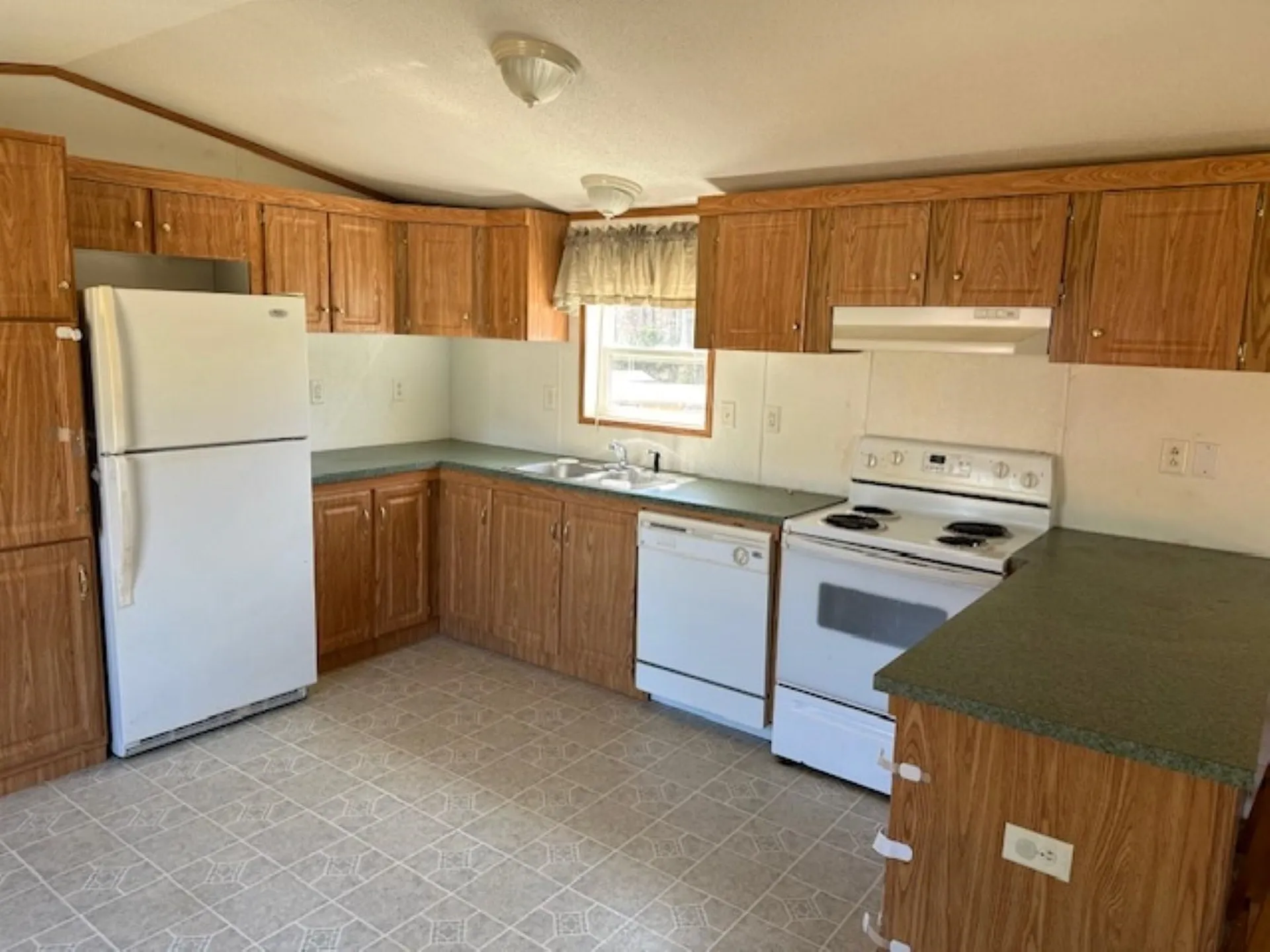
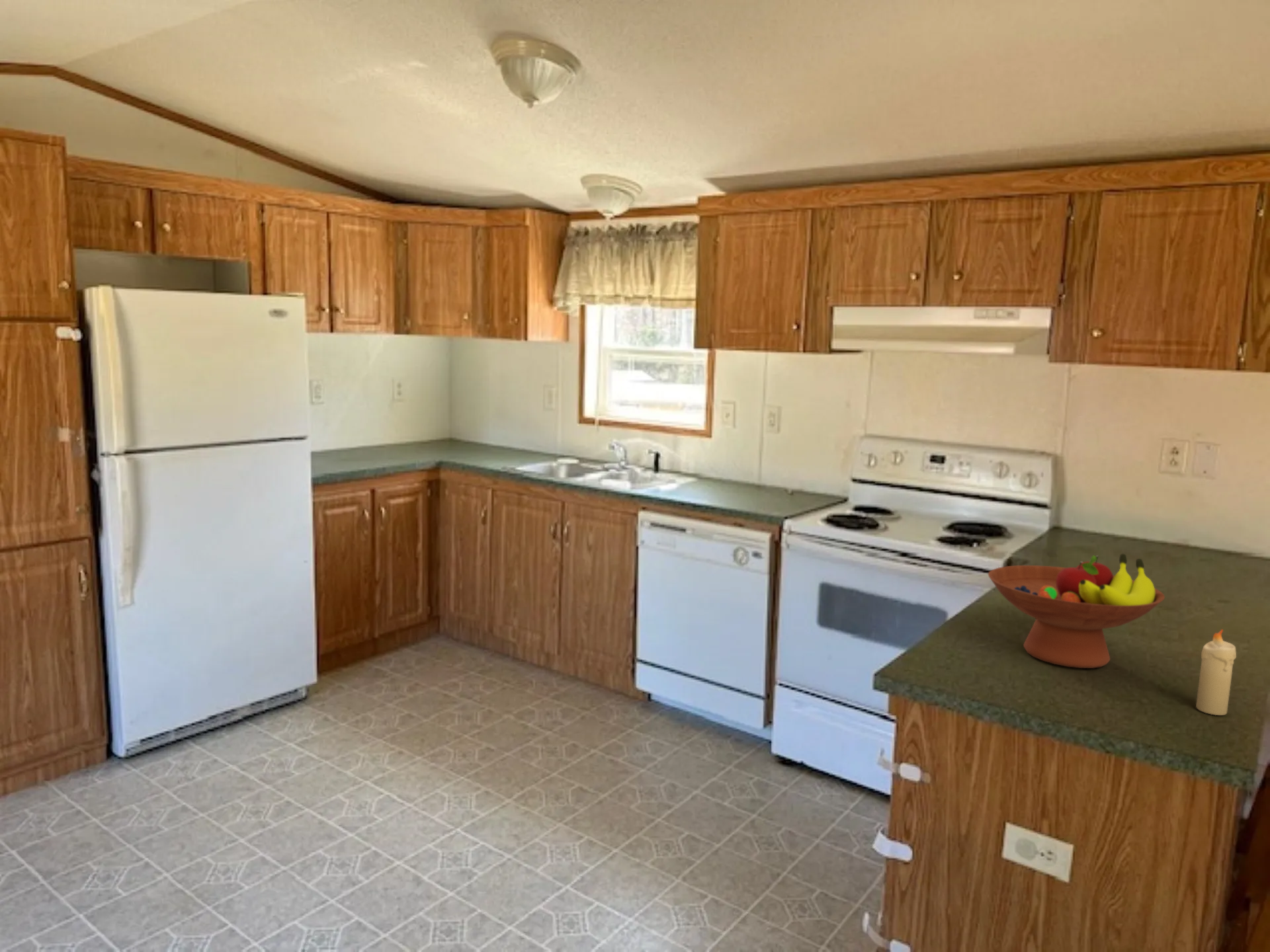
+ fruit bowl (1070, 606)
+ candle (1216, 670)
